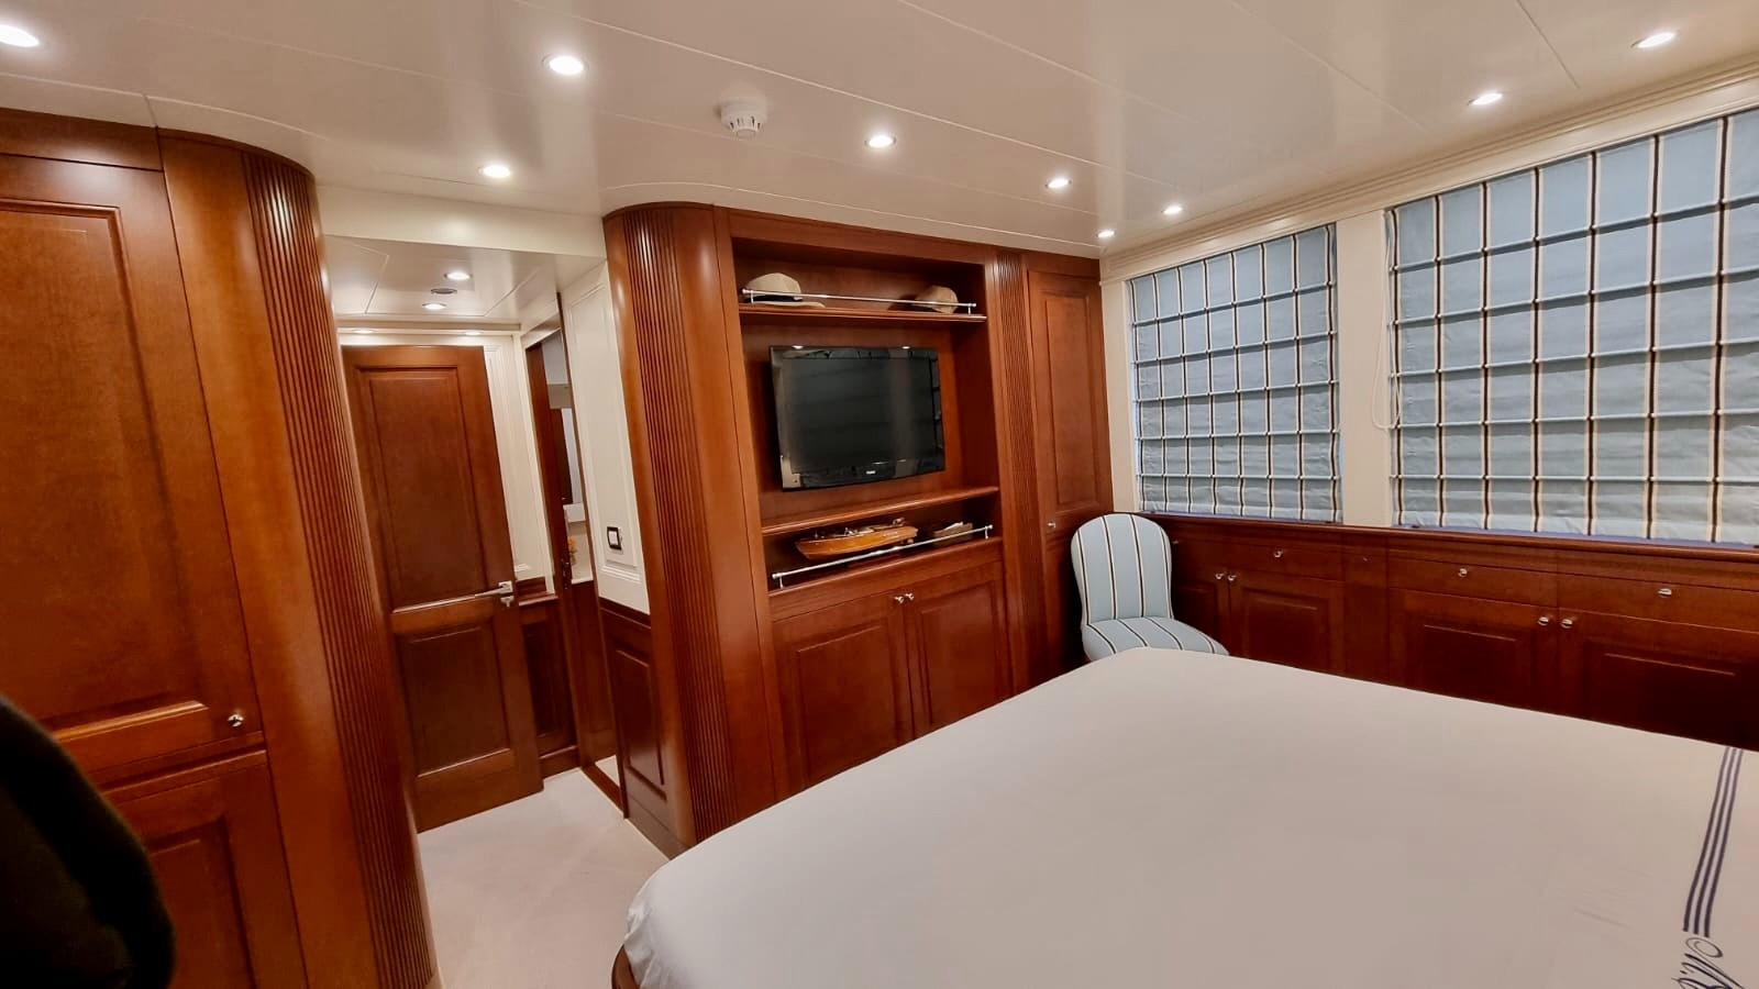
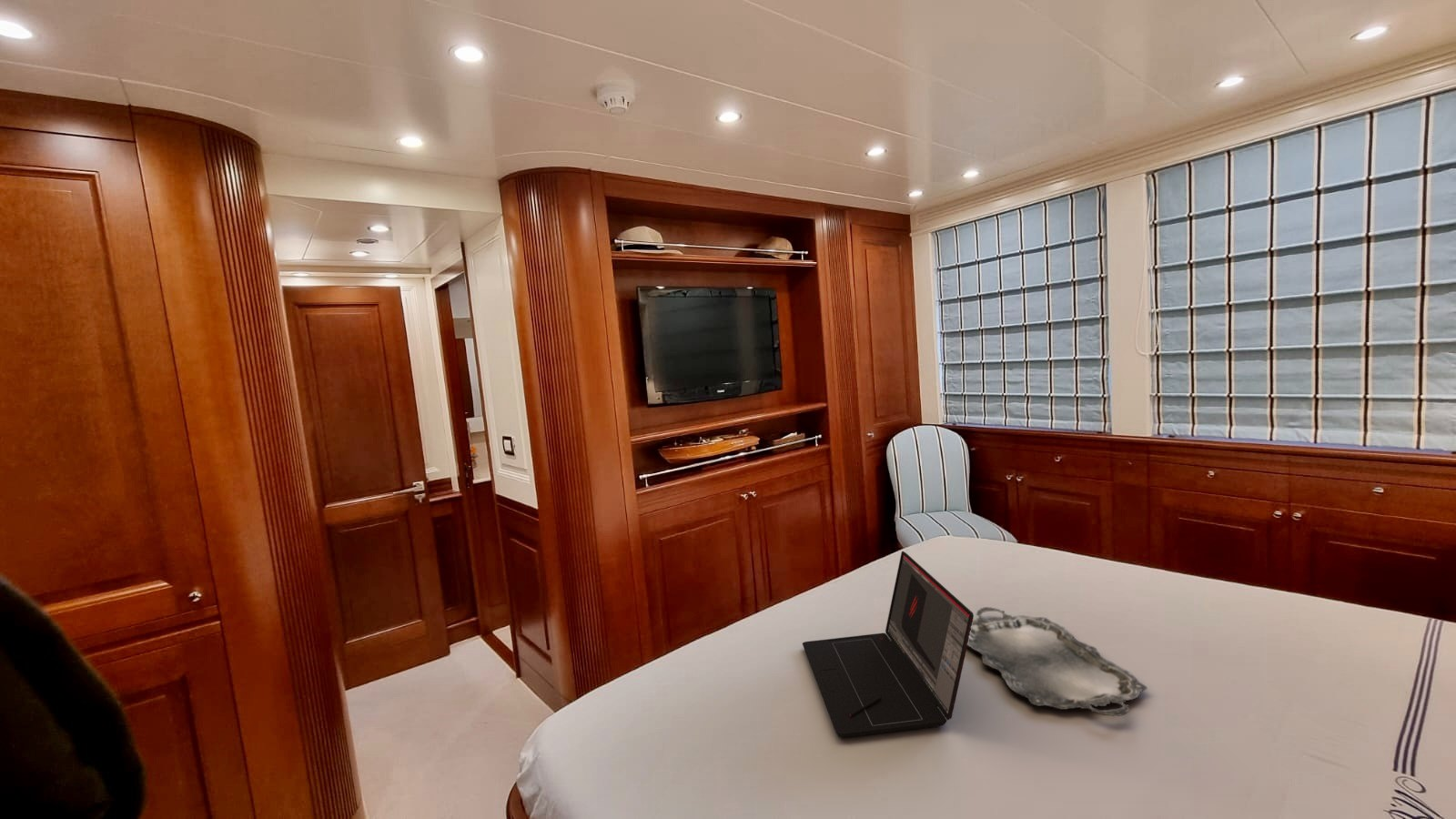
+ laptop (875, 633)
+ serving tray (1039, 655)
